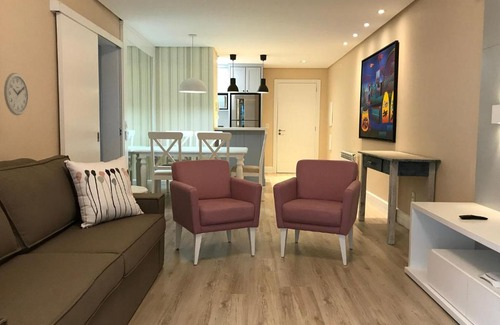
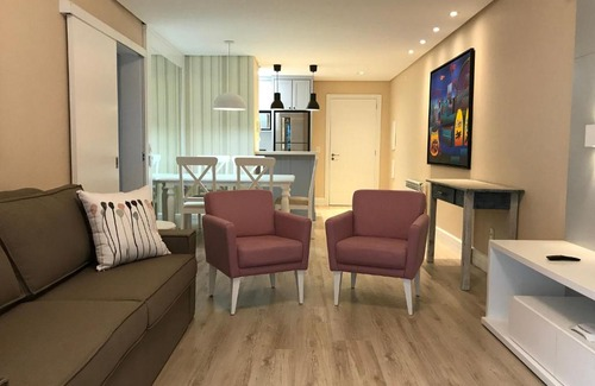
- wall clock (17, 94)
